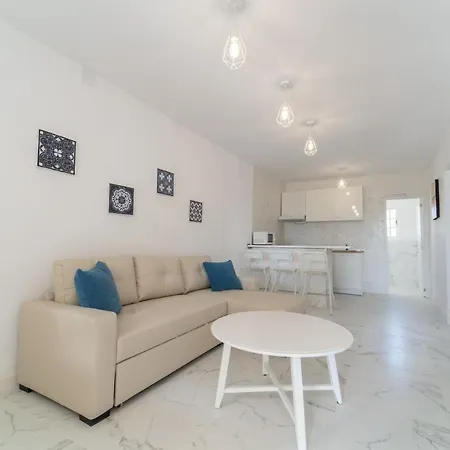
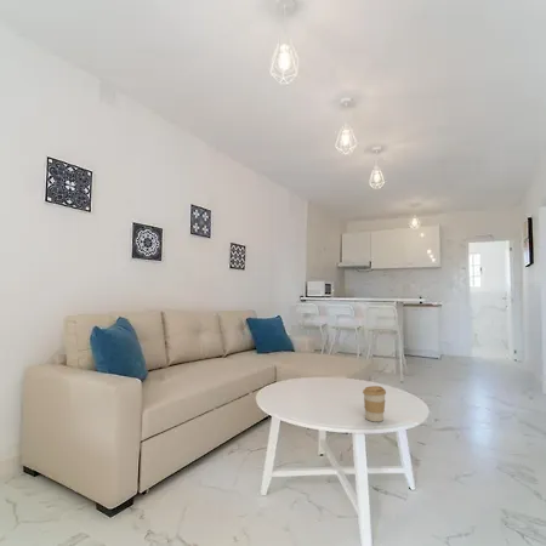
+ coffee cup (374, 402)
